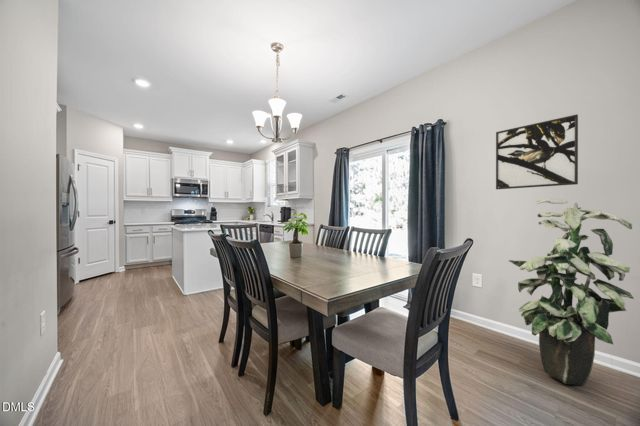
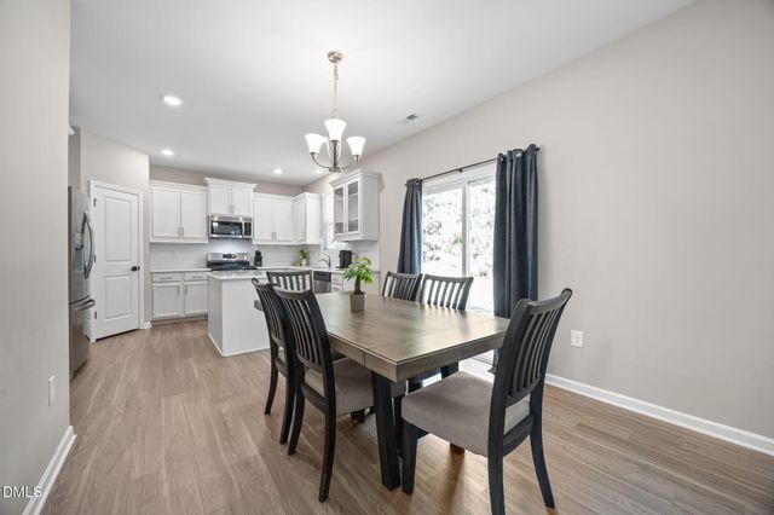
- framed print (532, 155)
- indoor plant (562, 286)
